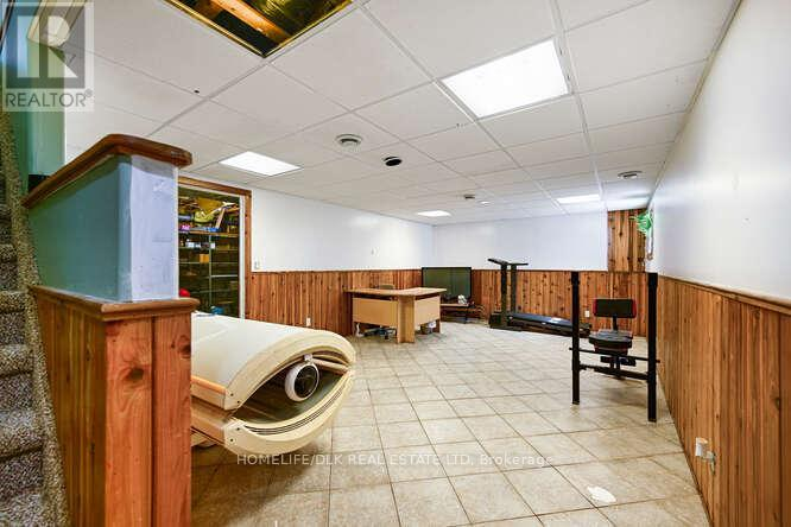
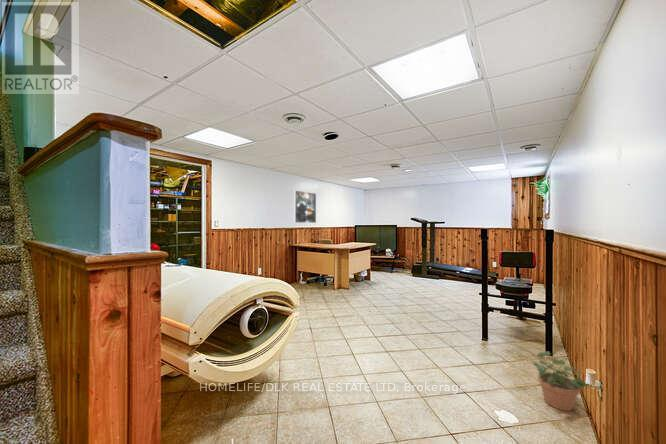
+ potted plant (560, 383)
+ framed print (305, 207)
